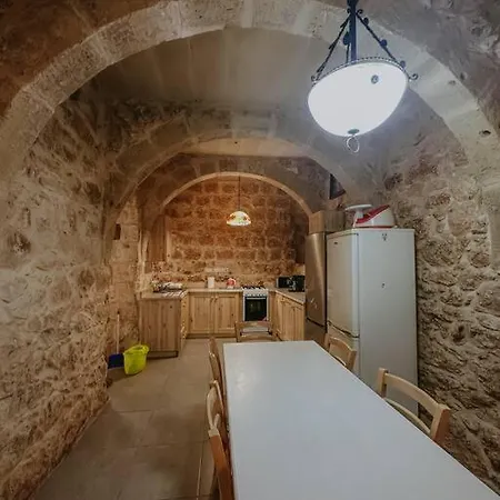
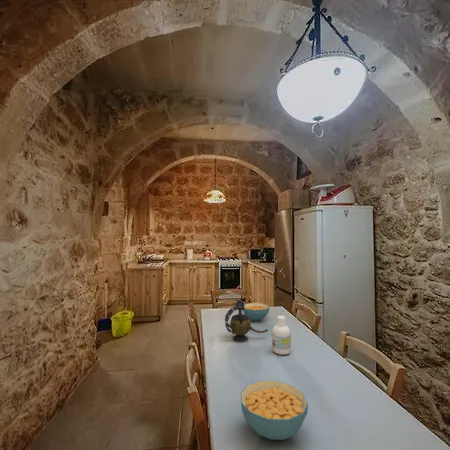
+ cereal bowl (255, 313)
+ bottle (281, 334)
+ teapot (246, 318)
+ cereal bowl (273, 414)
